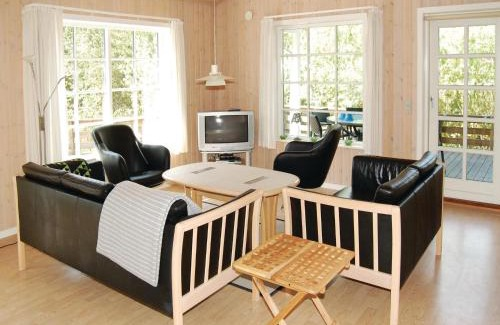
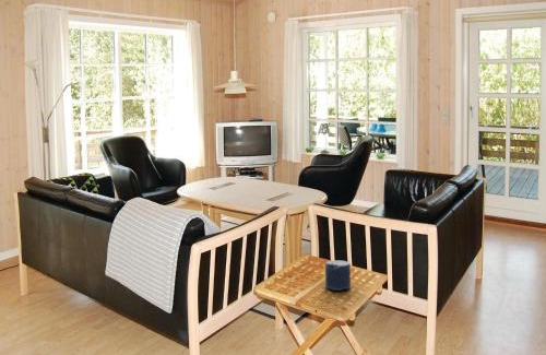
+ candle (337, 274)
